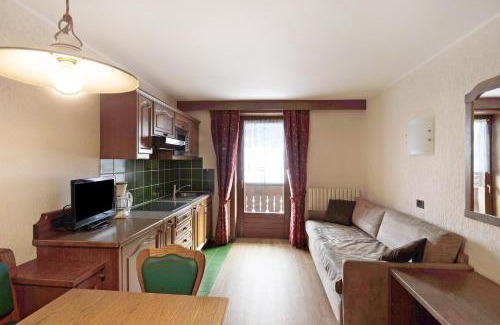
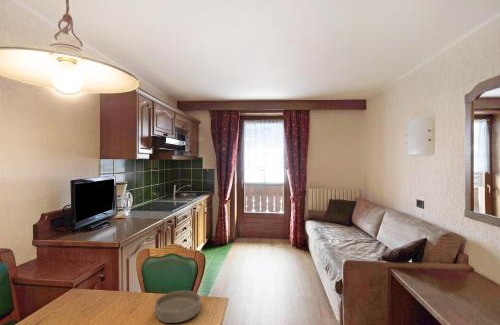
+ bowl (178, 305)
